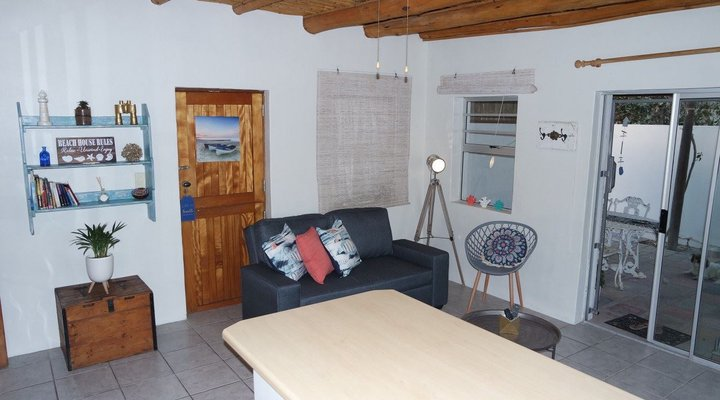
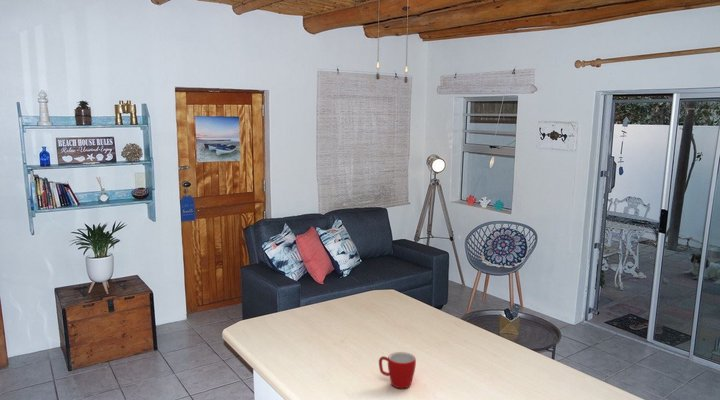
+ mug (396, 370)
